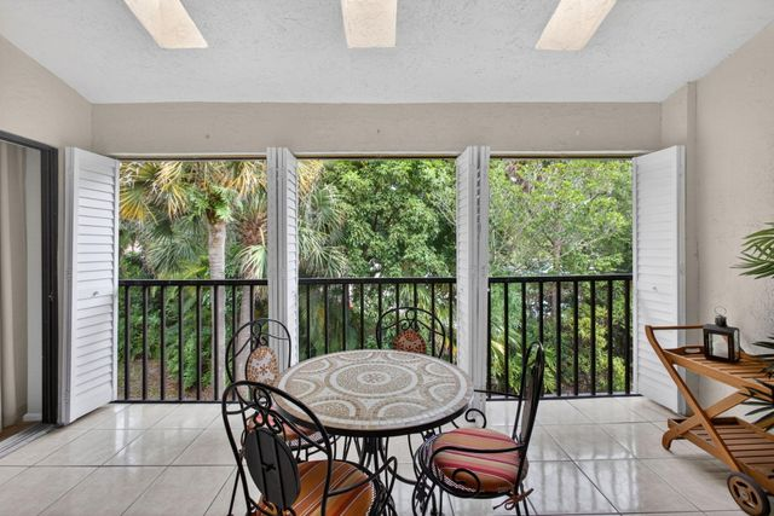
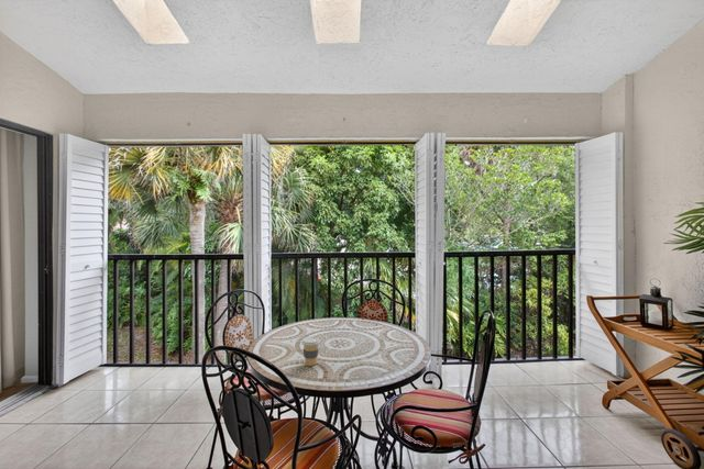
+ coffee cup (310, 351)
